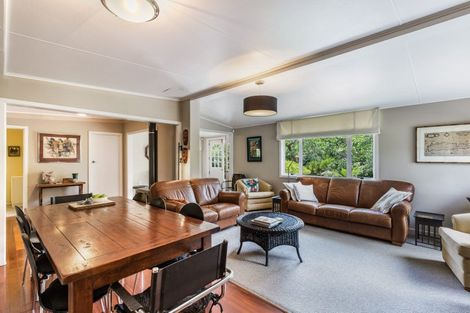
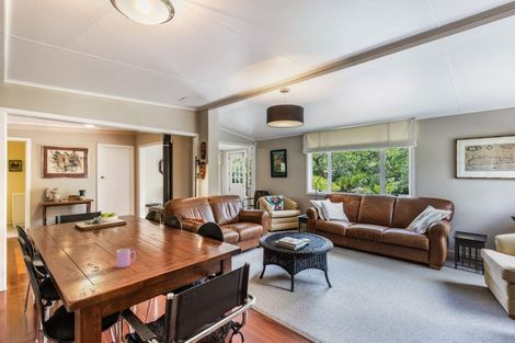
+ cup (126, 256)
